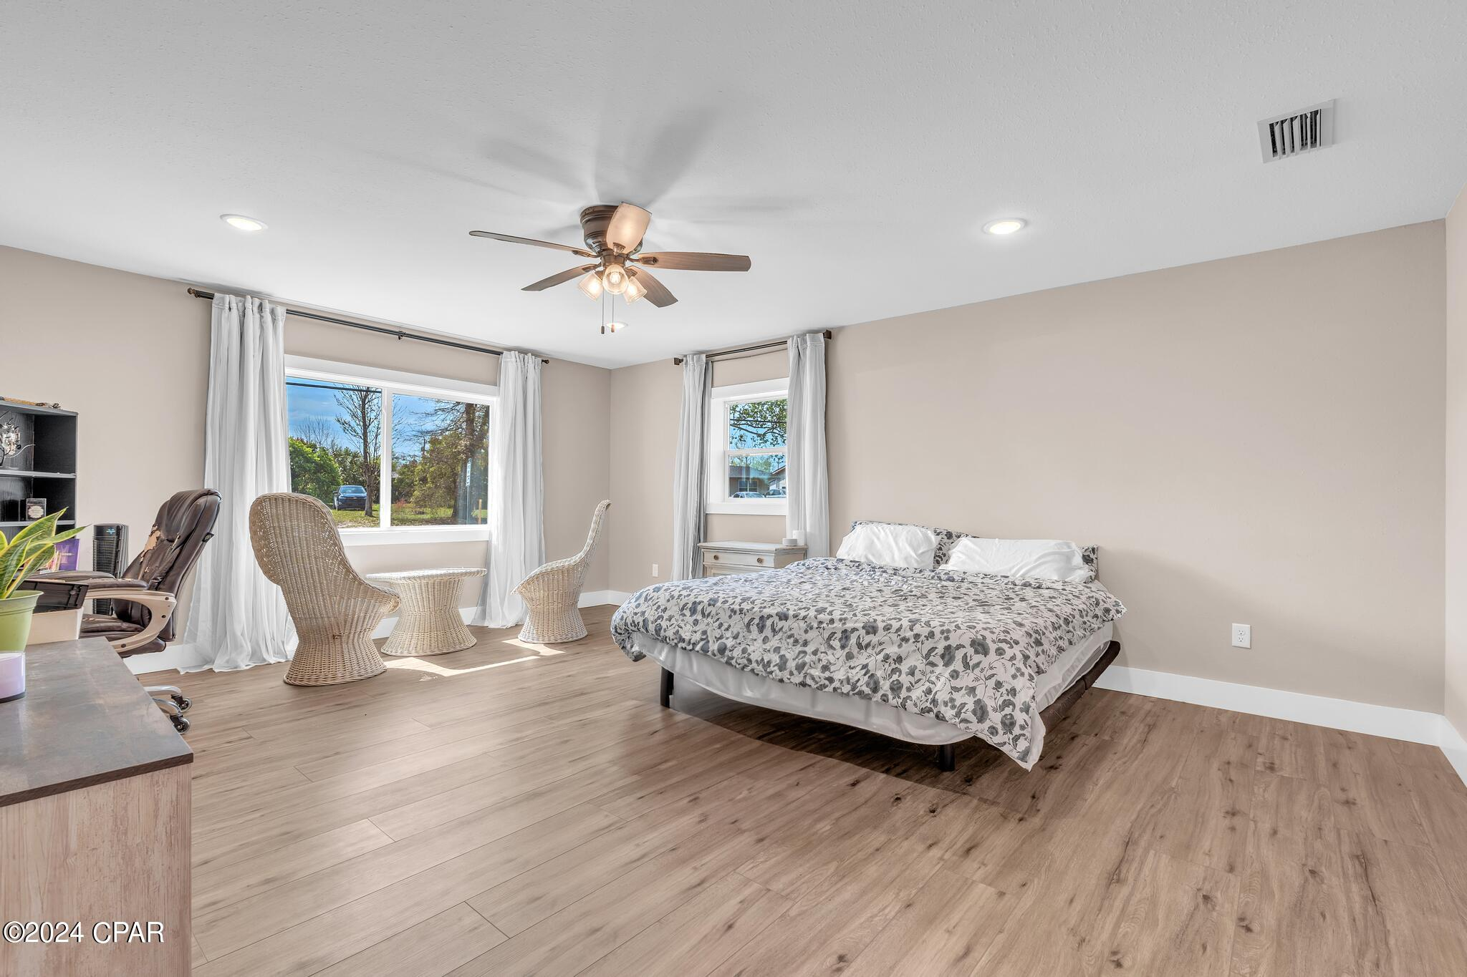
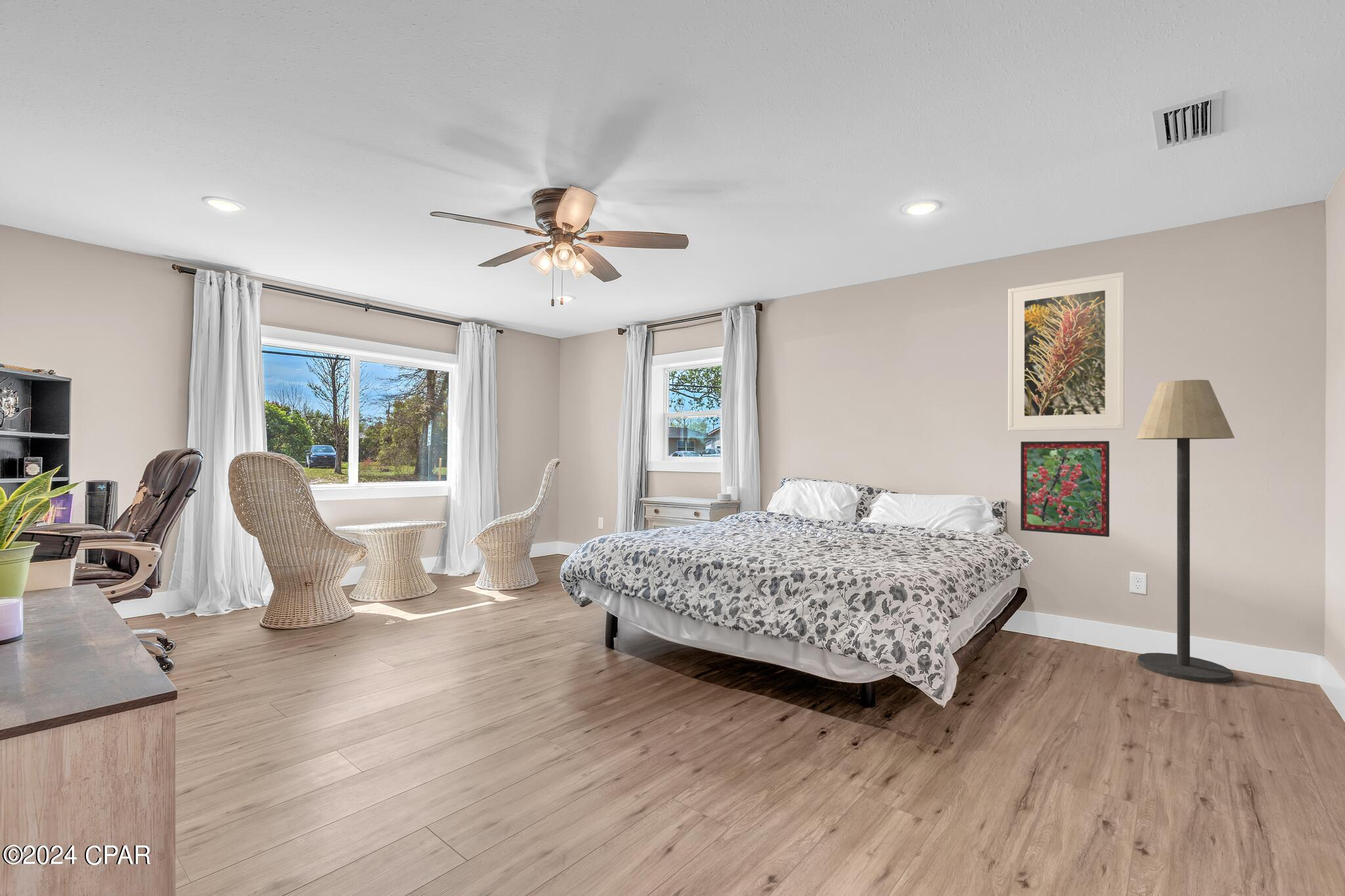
+ floor lamp (1183, 525)
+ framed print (1063, 355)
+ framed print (1063, 487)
